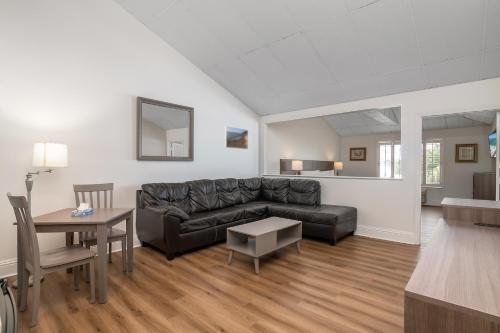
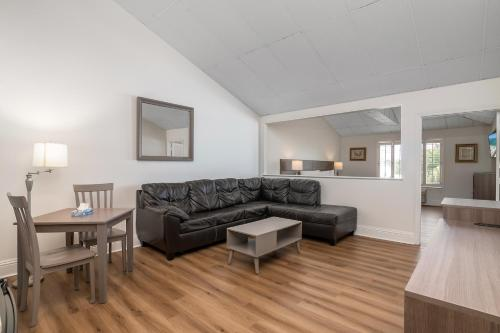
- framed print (236, 138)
